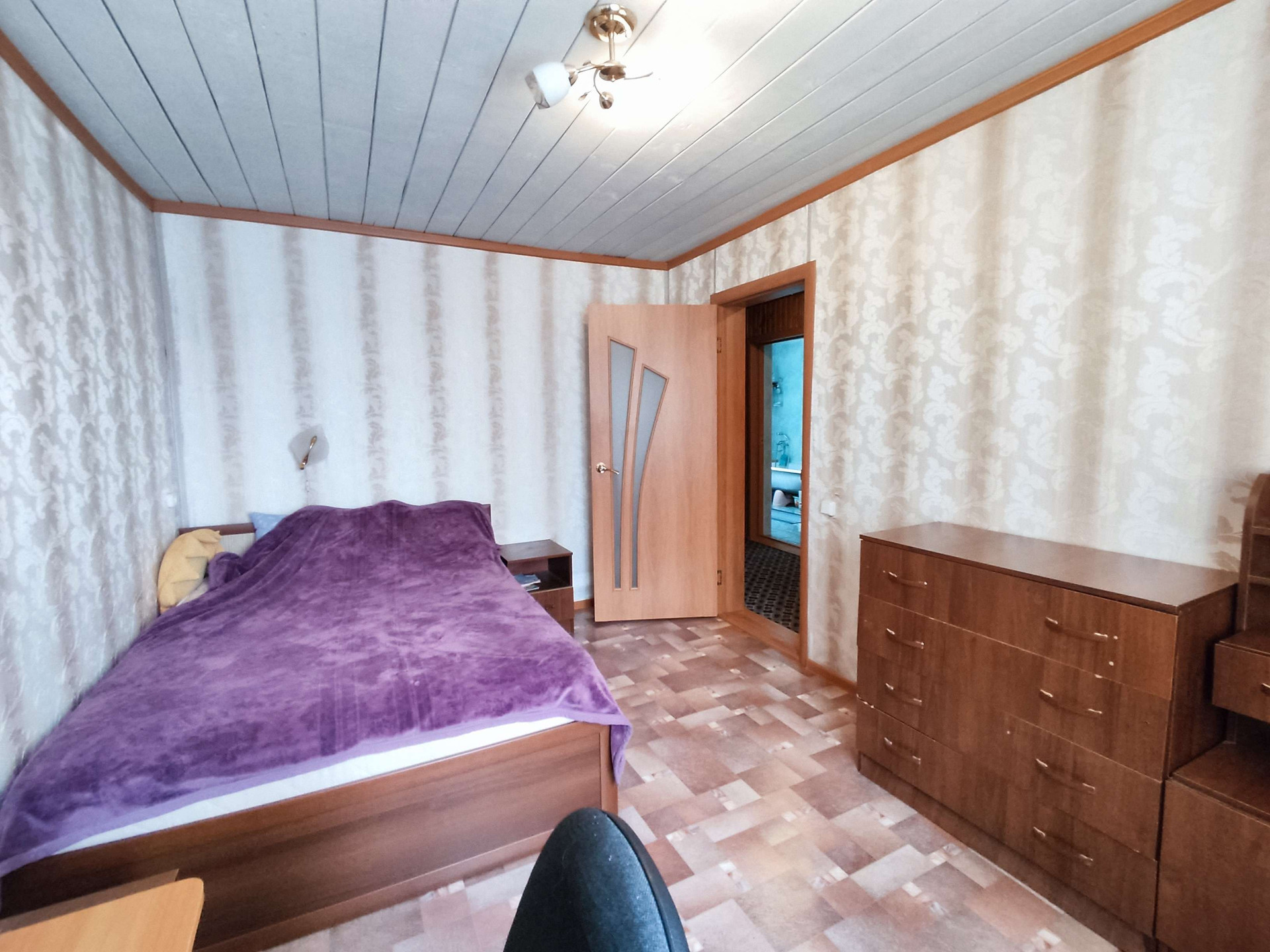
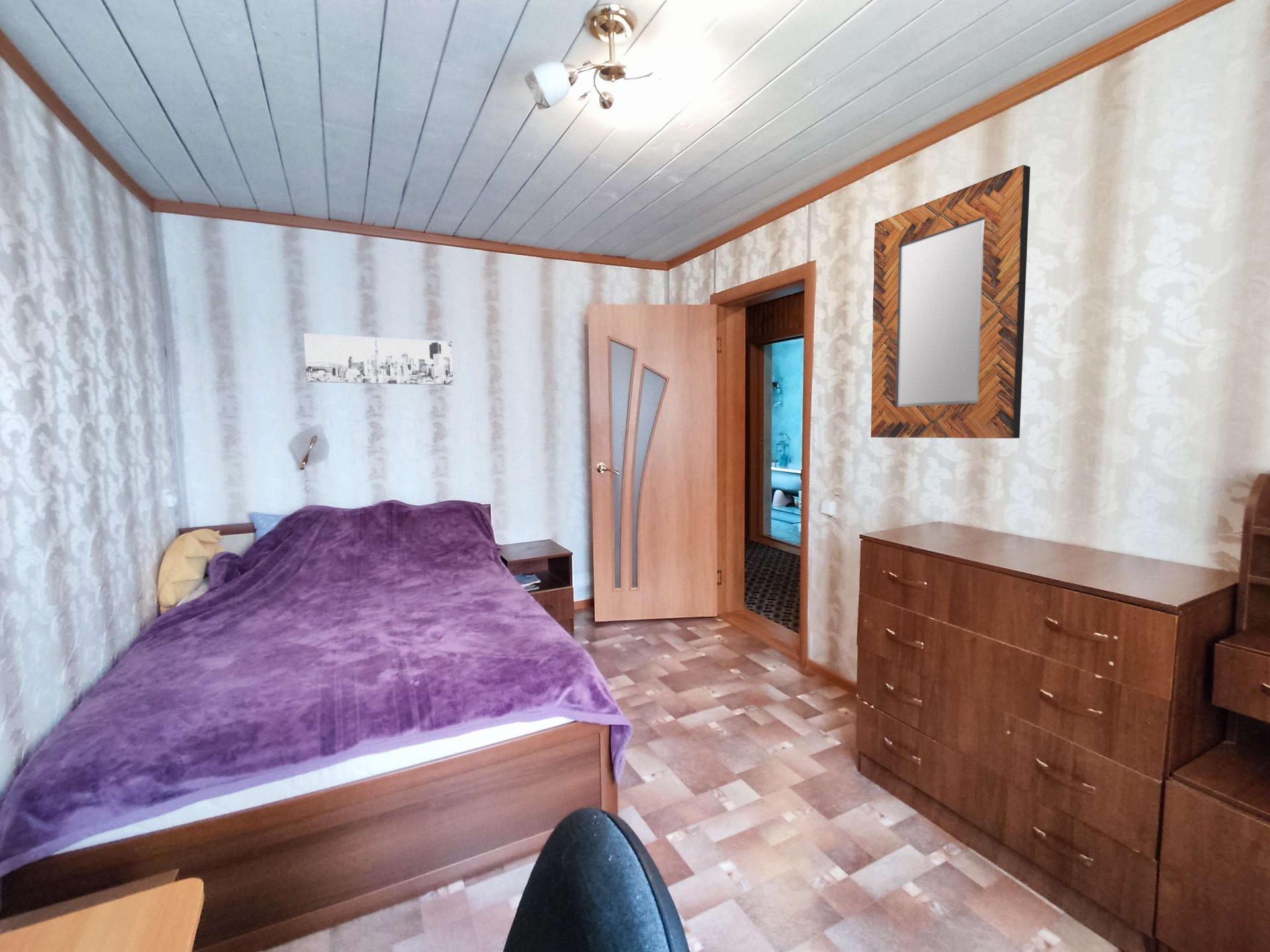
+ wall art (382, 360)
+ home mirror (939, 320)
